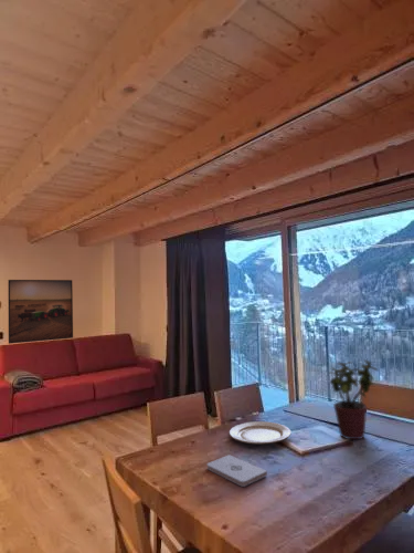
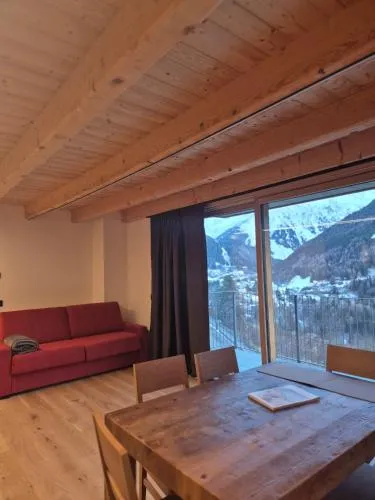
- notepad (235, 469)
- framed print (42, 310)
- potted plant (350, 399)
- chinaware (259, 434)
